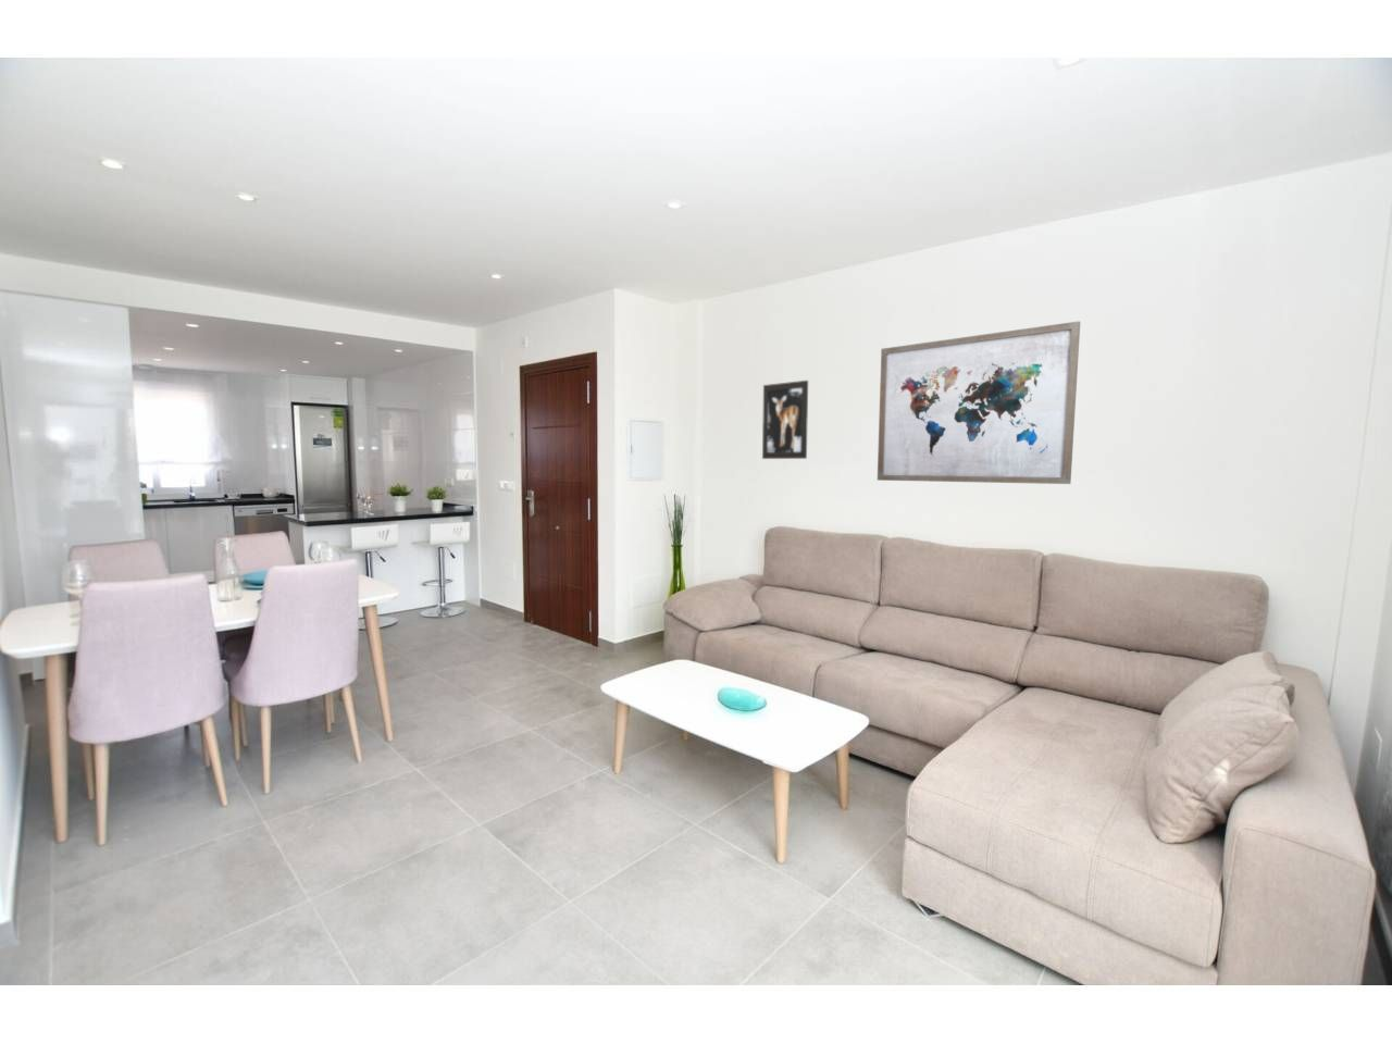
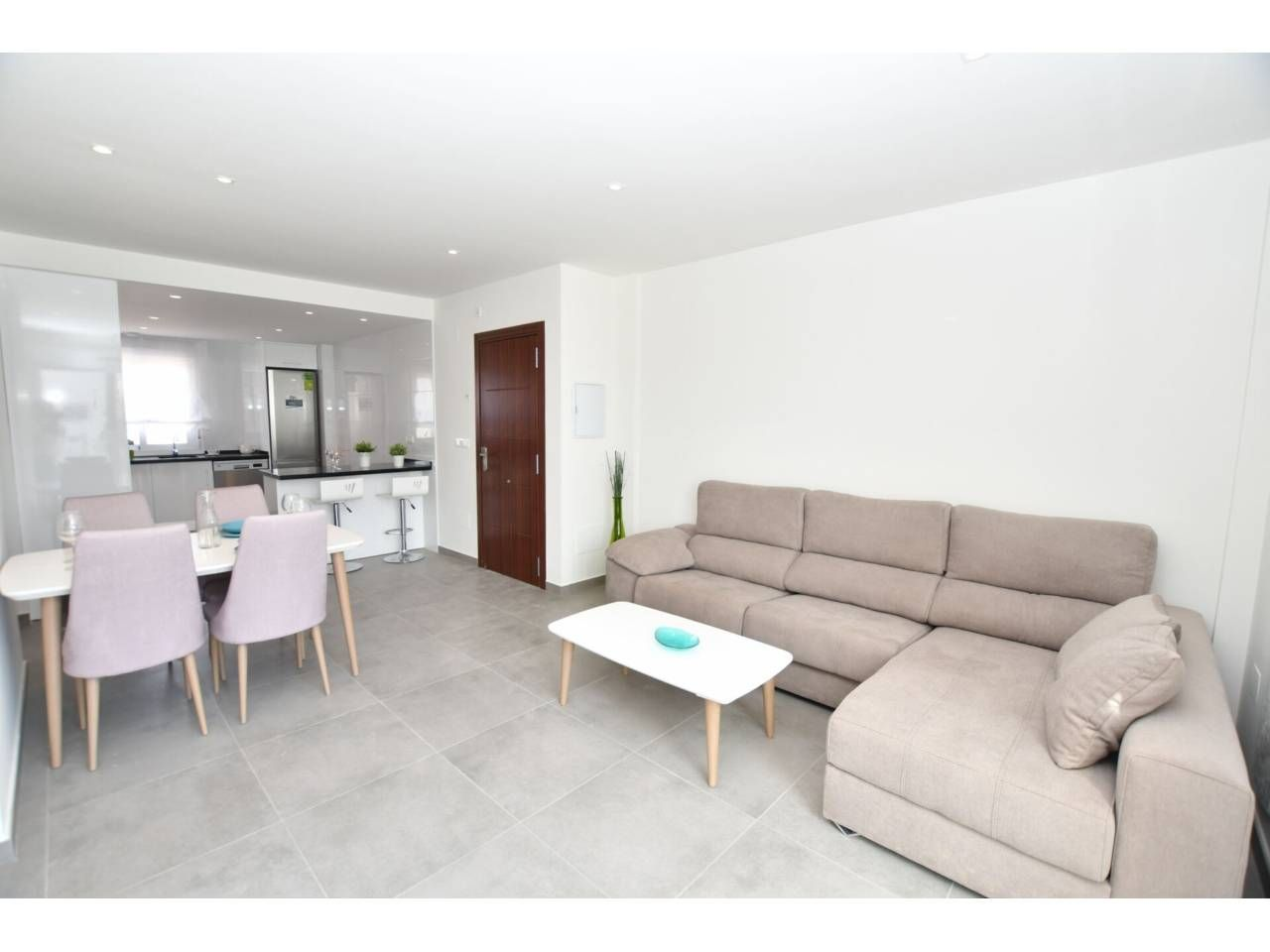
- wall art (784, 421)
- wall art (967, 410)
